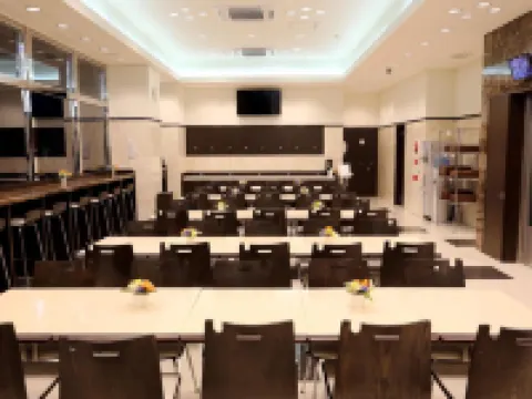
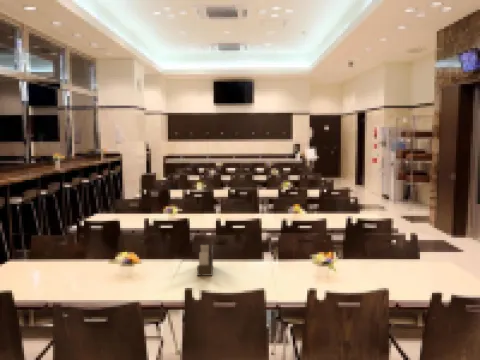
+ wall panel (205, 259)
